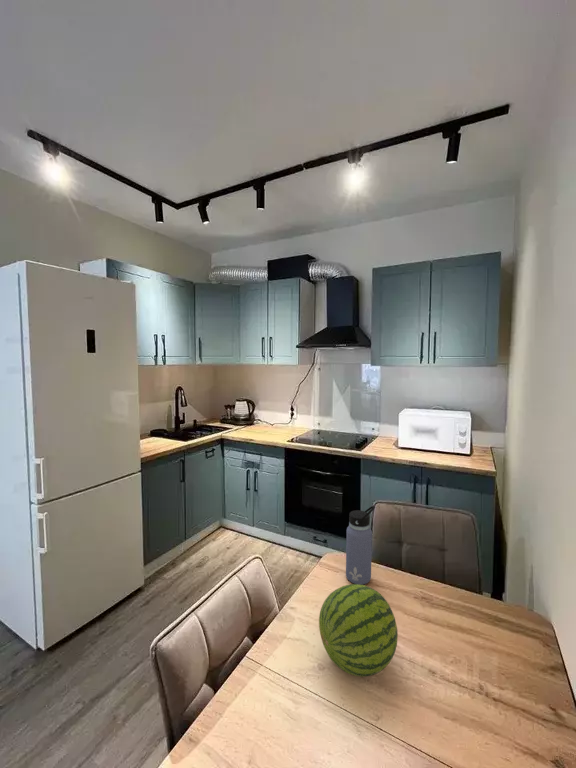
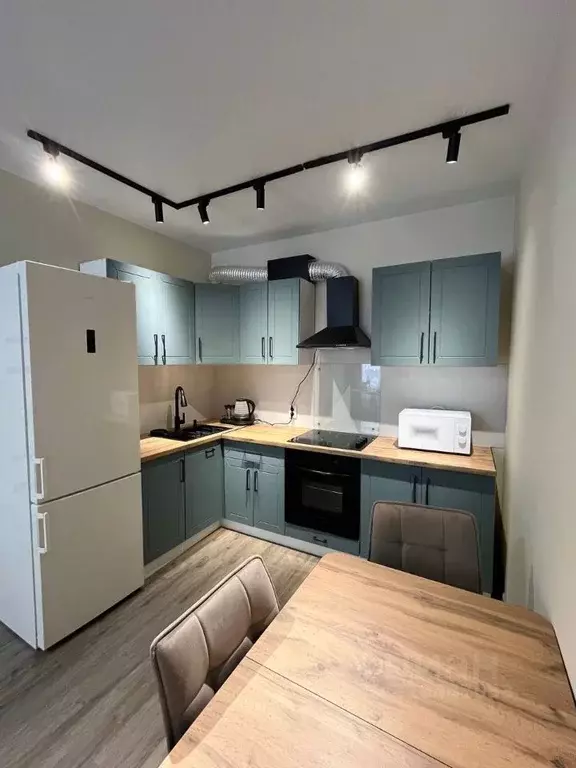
- water bottle (360, 541)
- fruit (357, 625)
